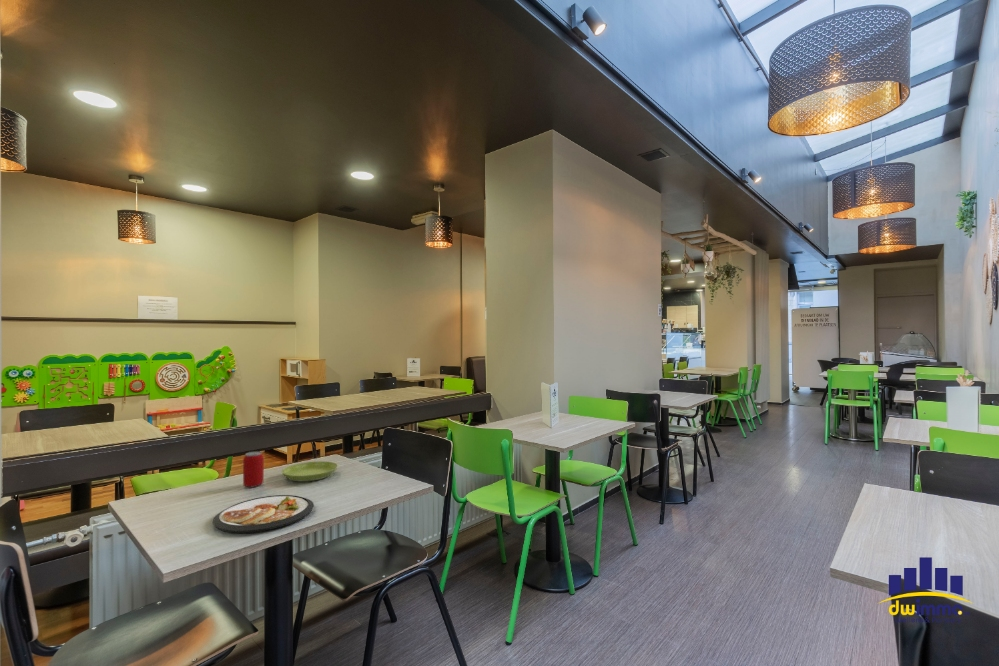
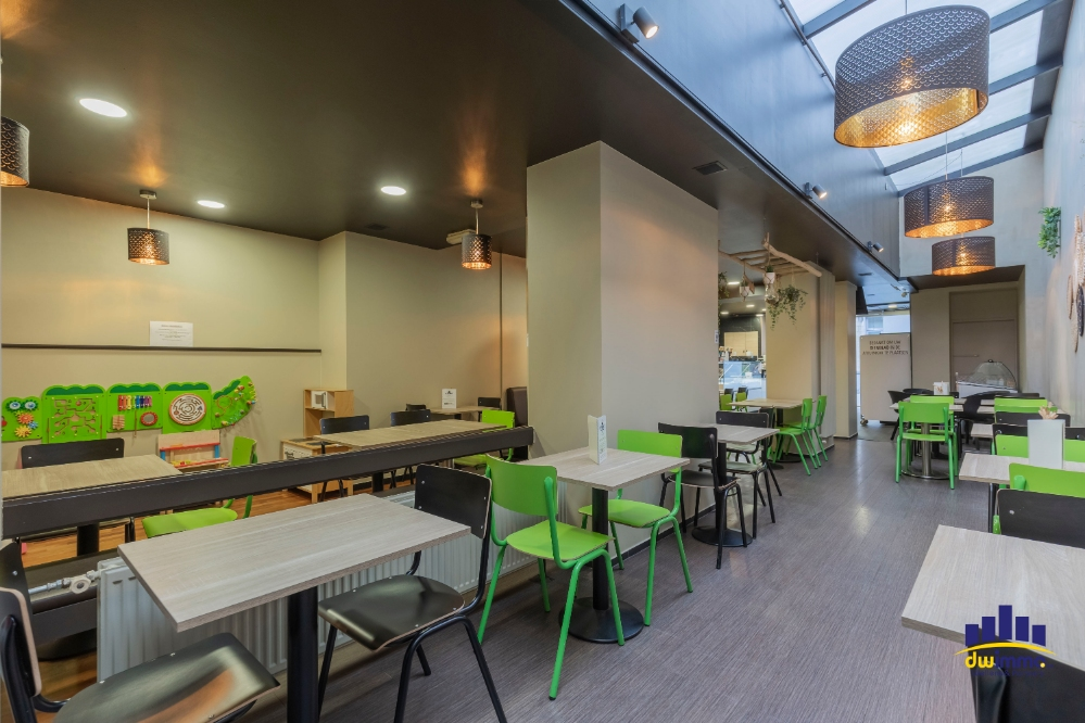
- dish (265, 509)
- saucer (310, 471)
- beverage can (253, 469)
